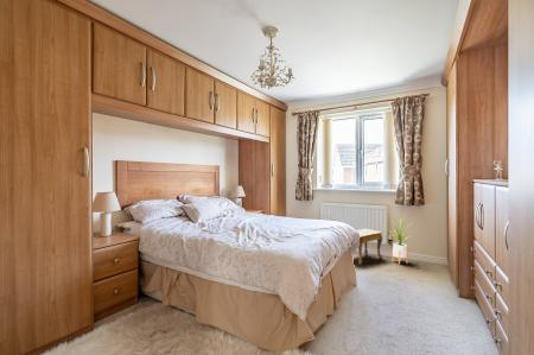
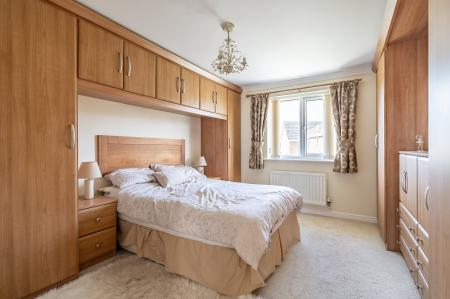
- house plant (400, 239)
- footstool (362, 243)
